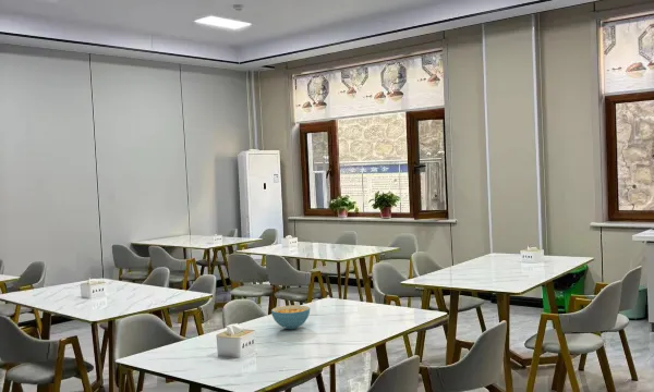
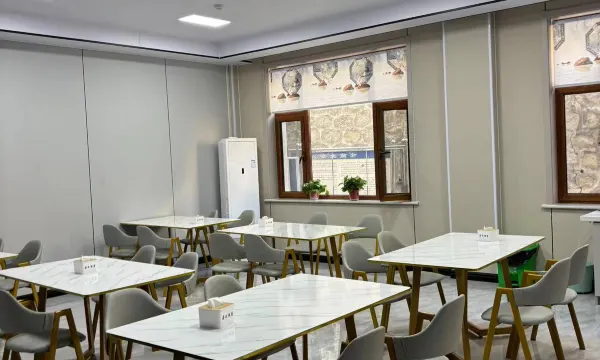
- cereal bowl (291, 318)
